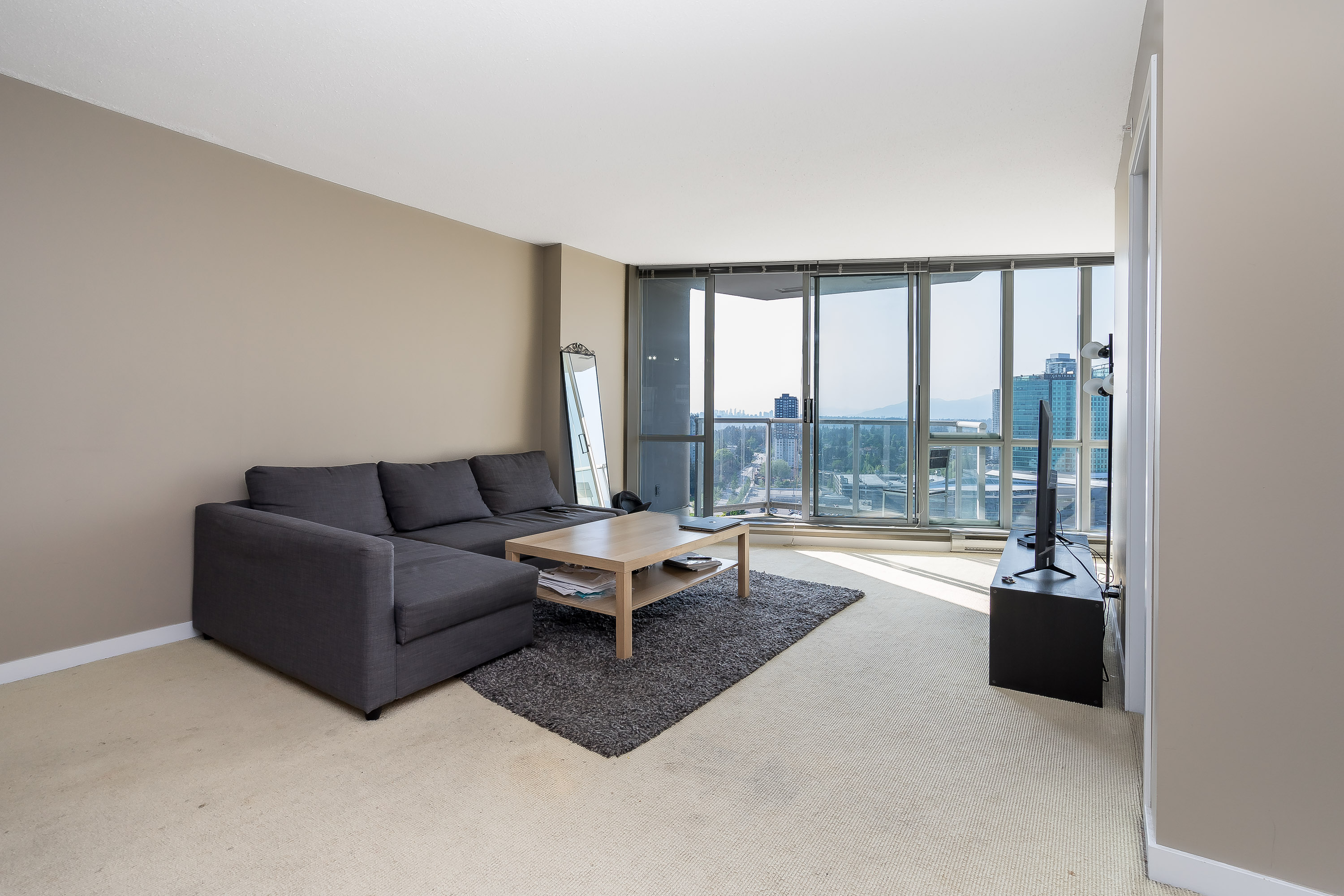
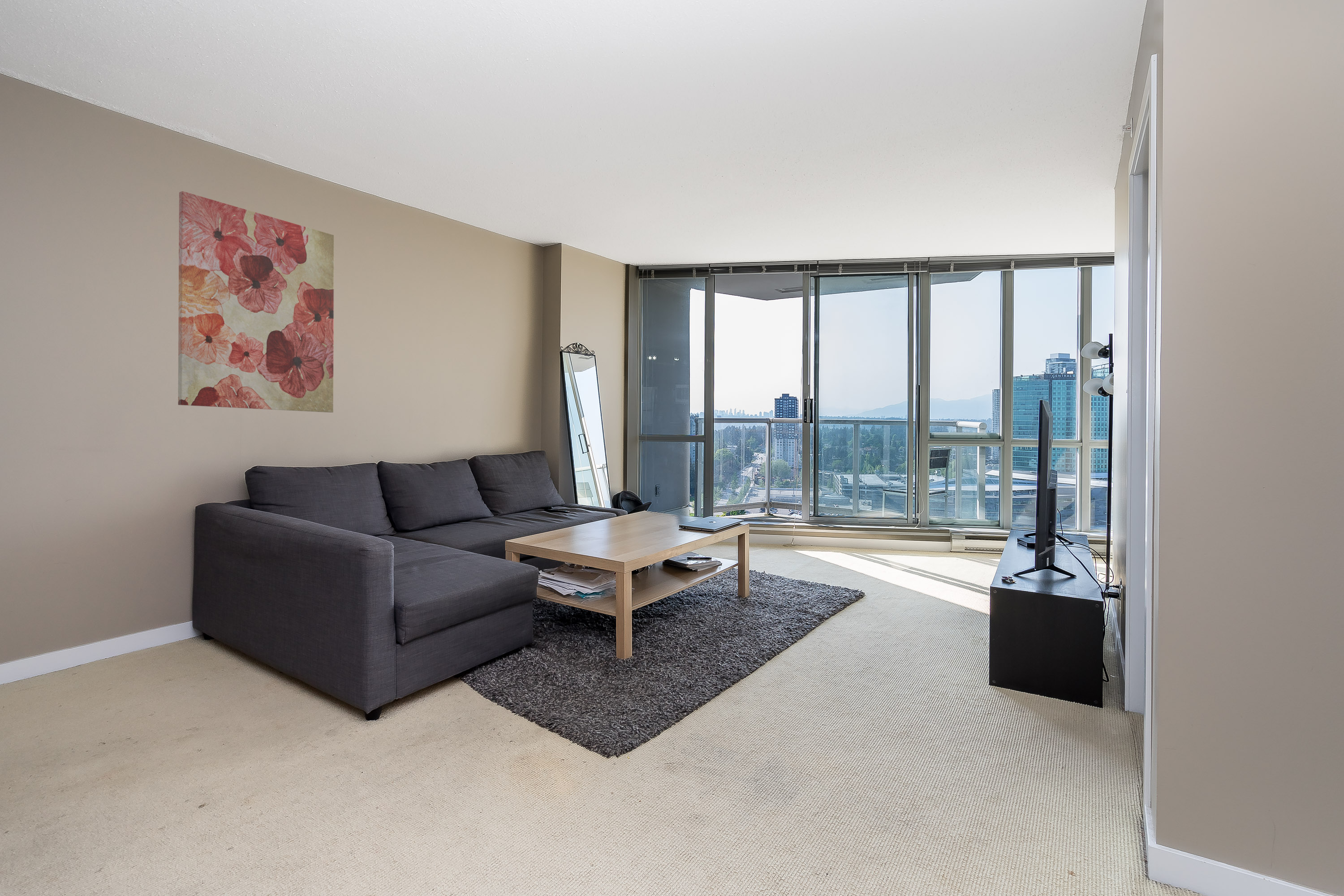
+ wall art (263, 312)
